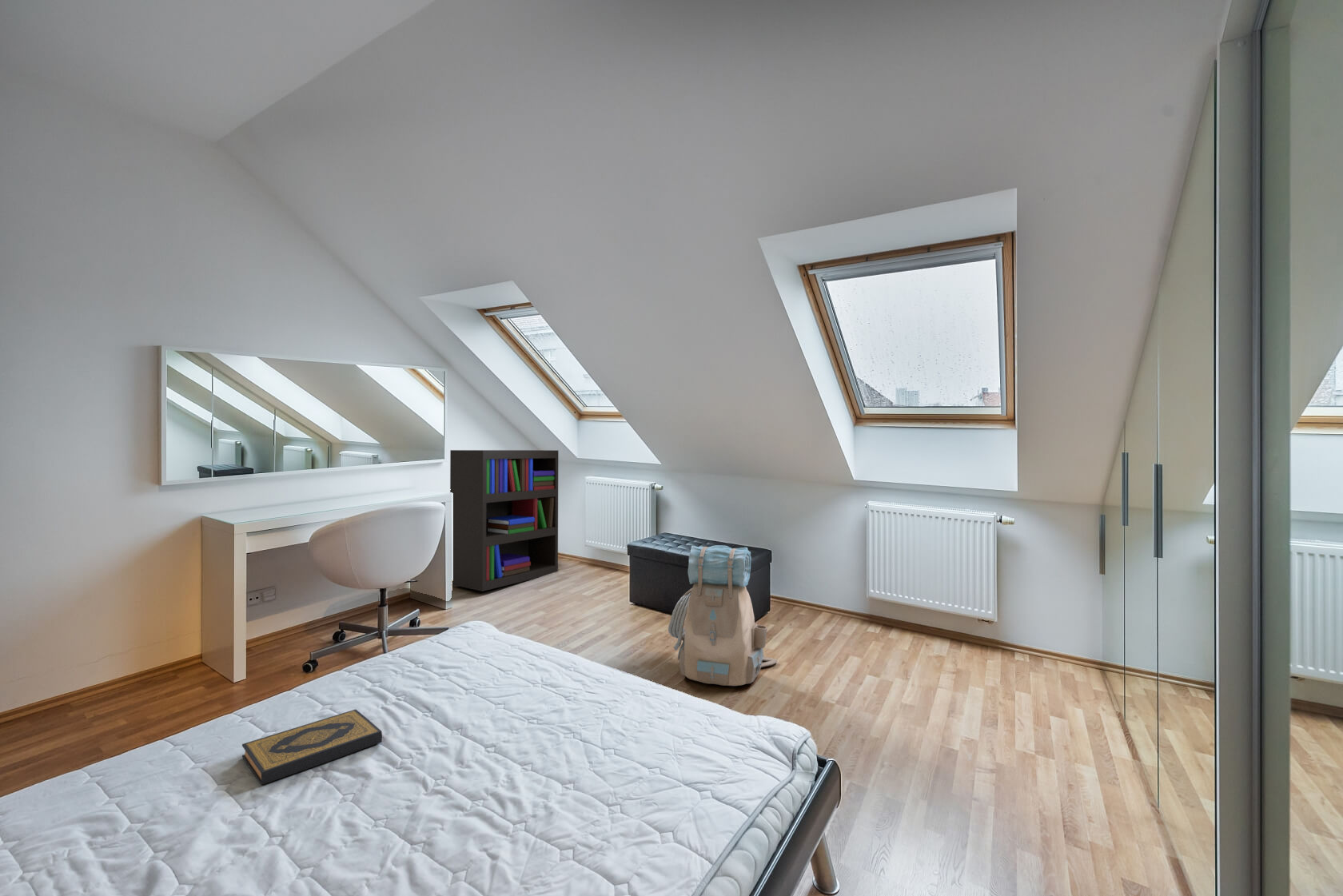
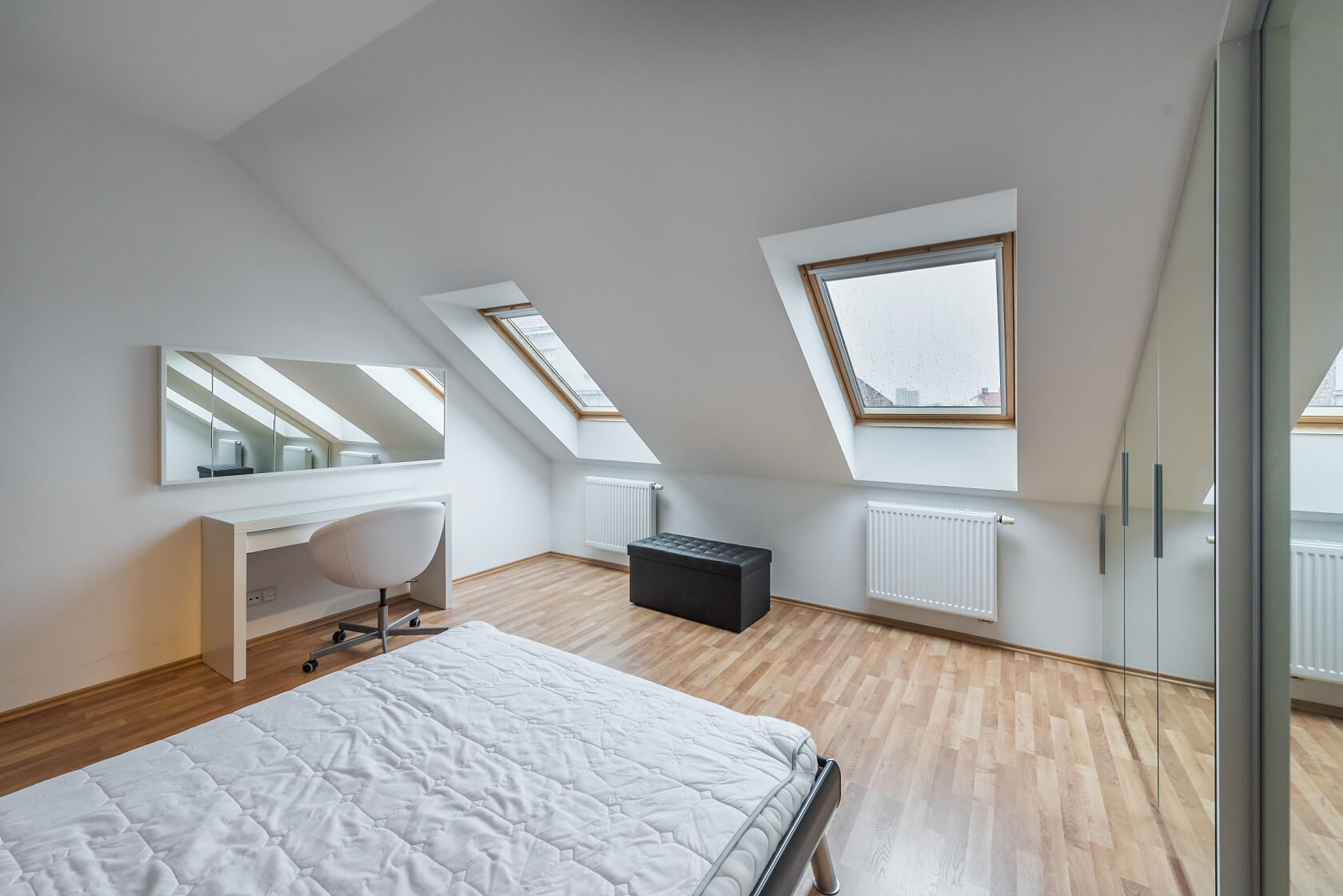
- bookshelf (506, 514)
- hardback book (313, 743)
- backpack (720, 607)
